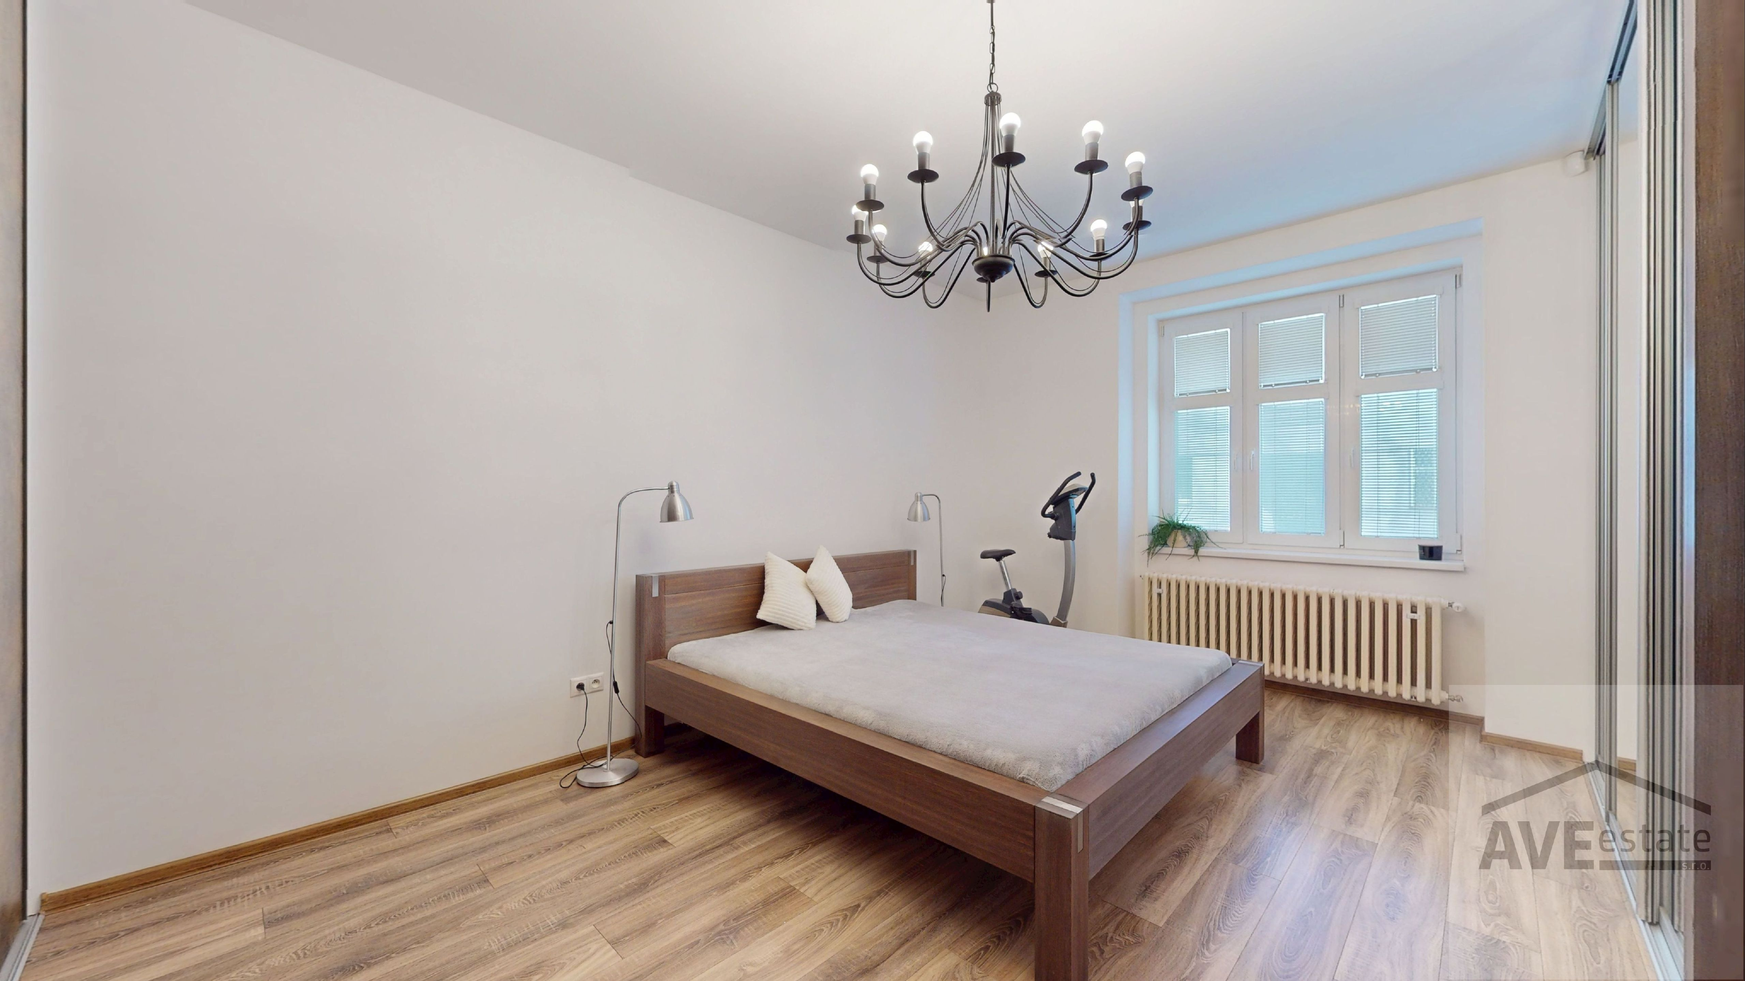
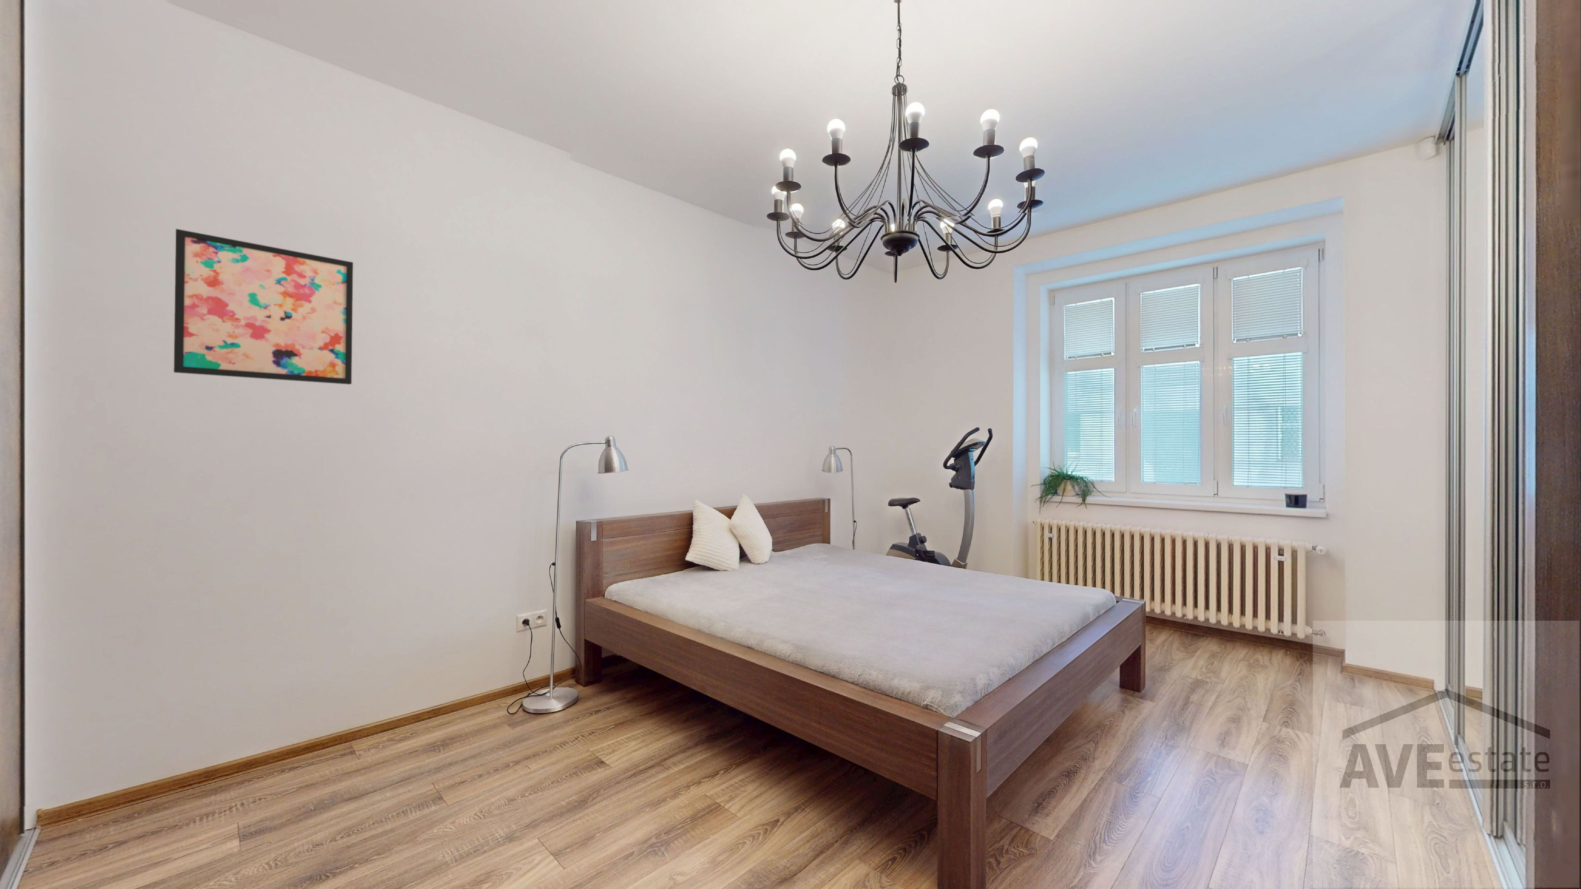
+ wall art (270, 313)
